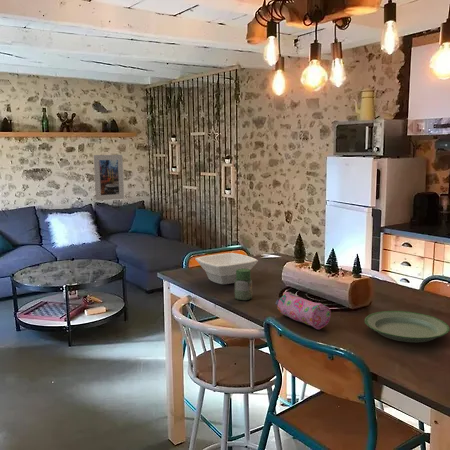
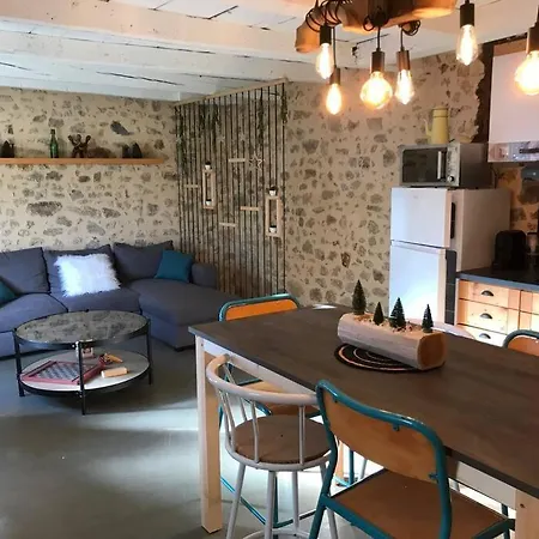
- bowl (226, 269)
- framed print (109, 177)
- jar (243, 284)
- plate (405, 327)
- pencil case (302, 309)
